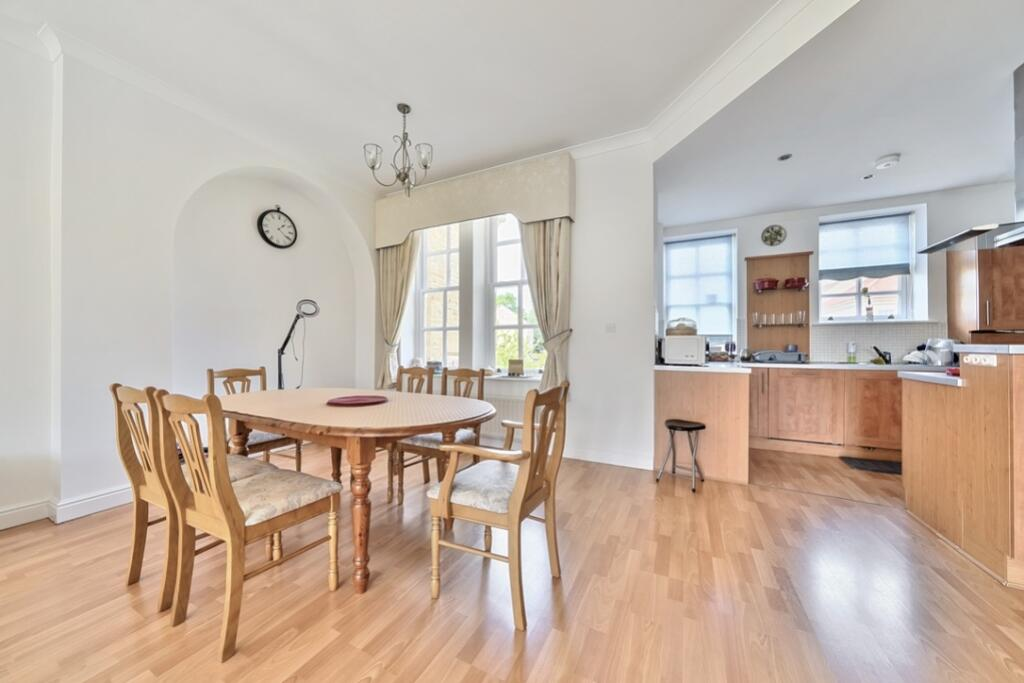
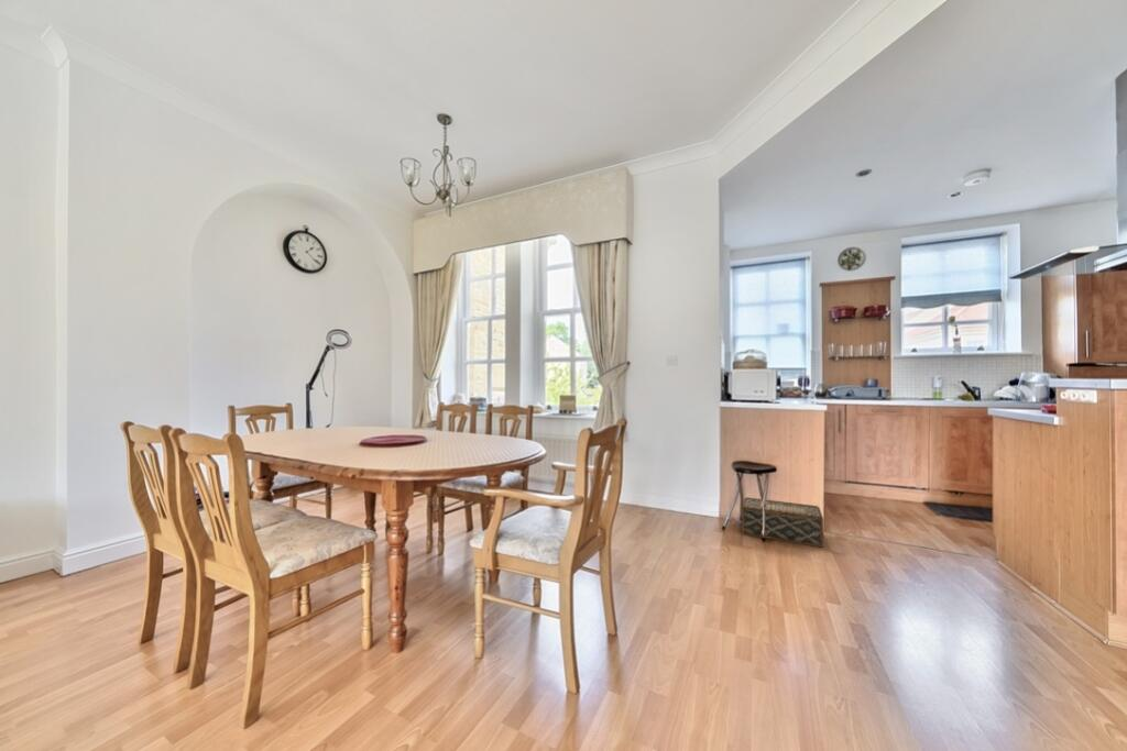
+ woven basket (780, 520)
